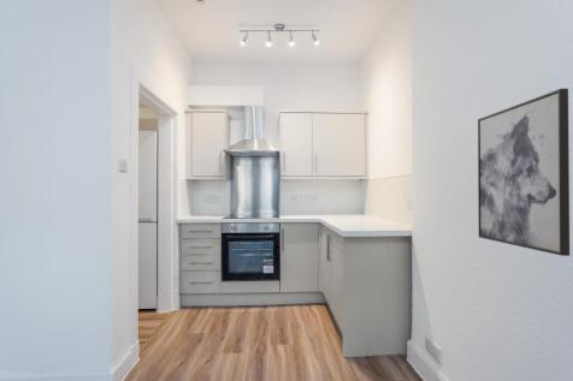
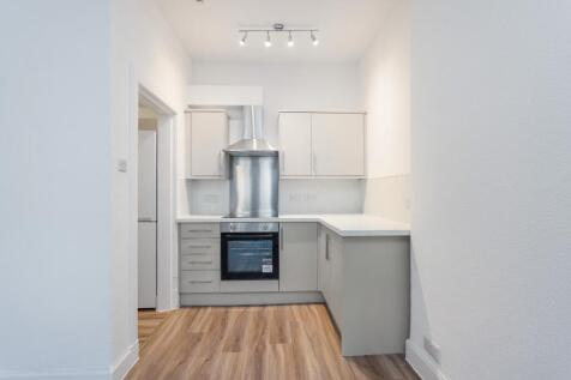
- wall art (515, 175)
